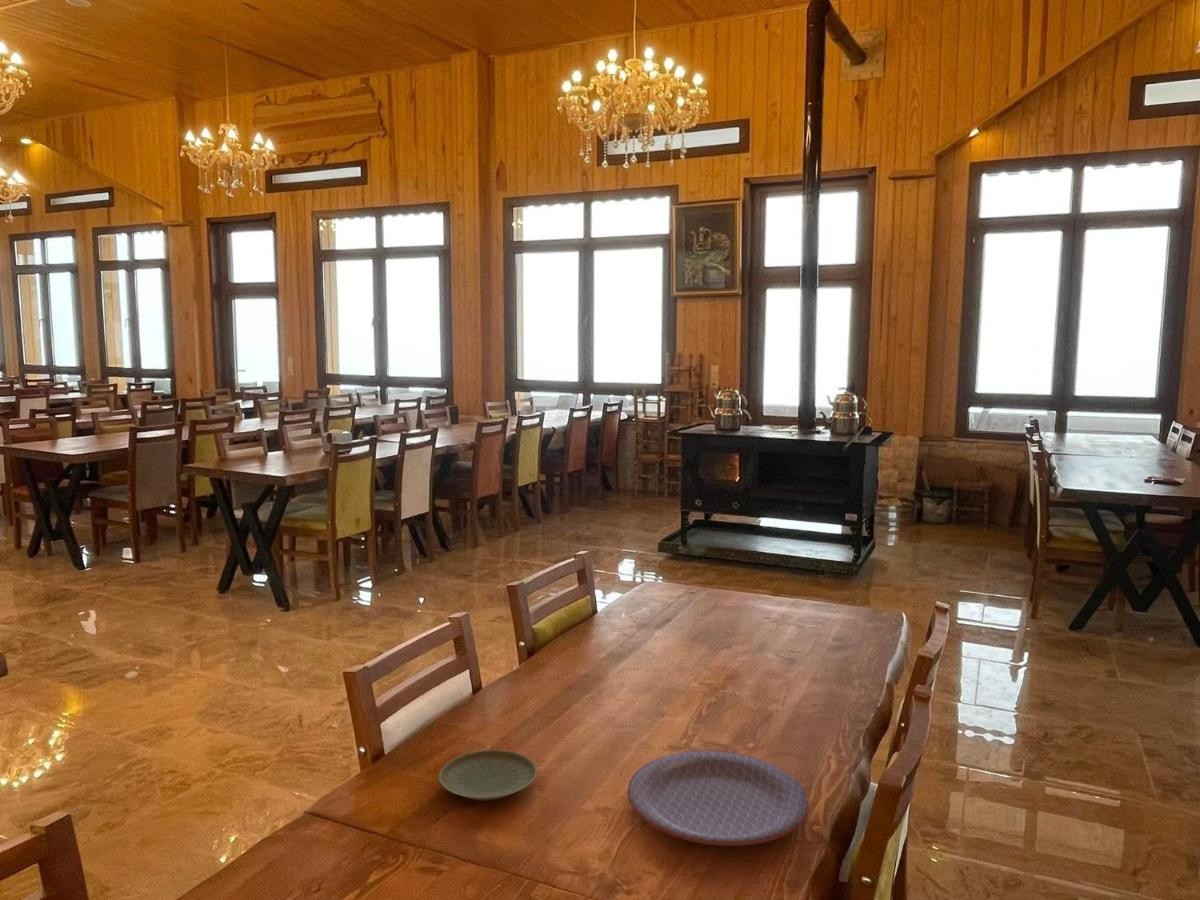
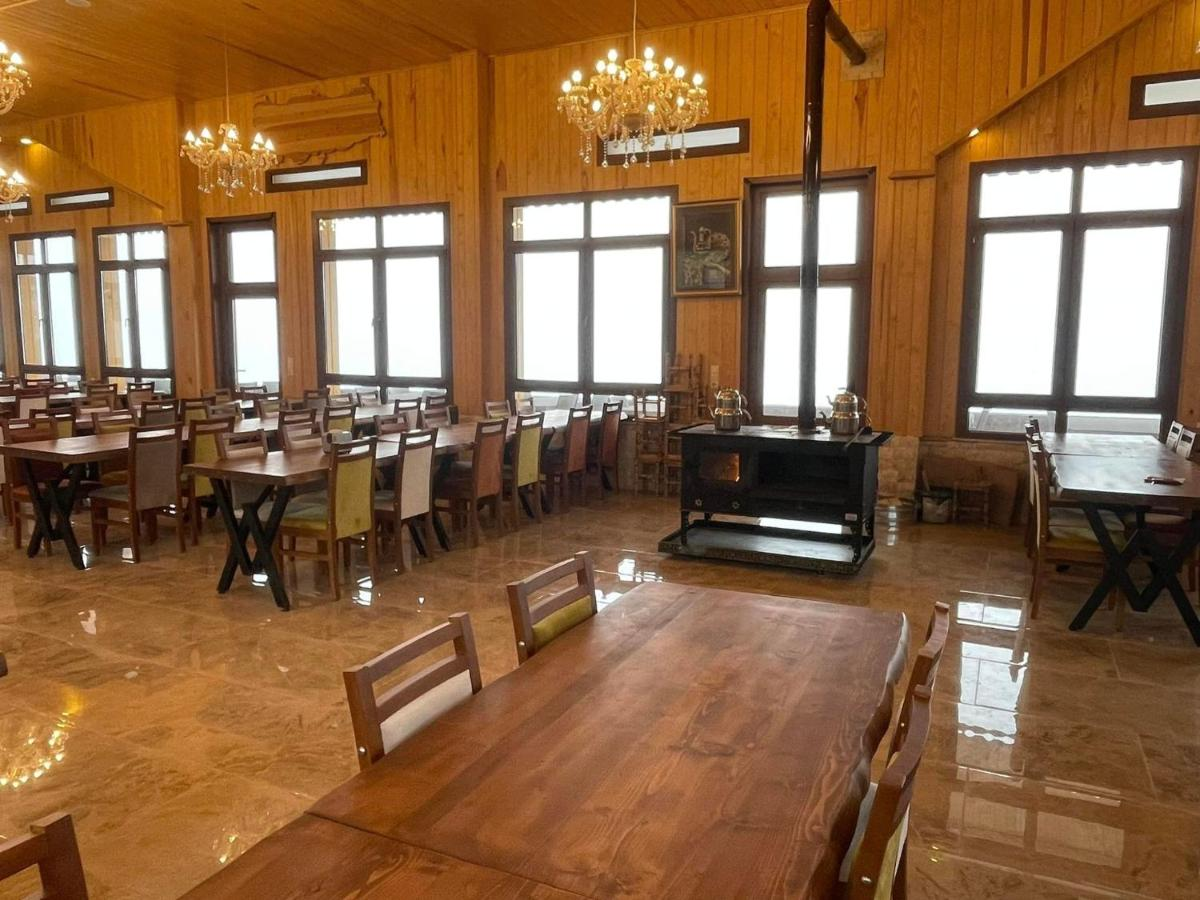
- plate (716, 798)
- plate (488, 778)
